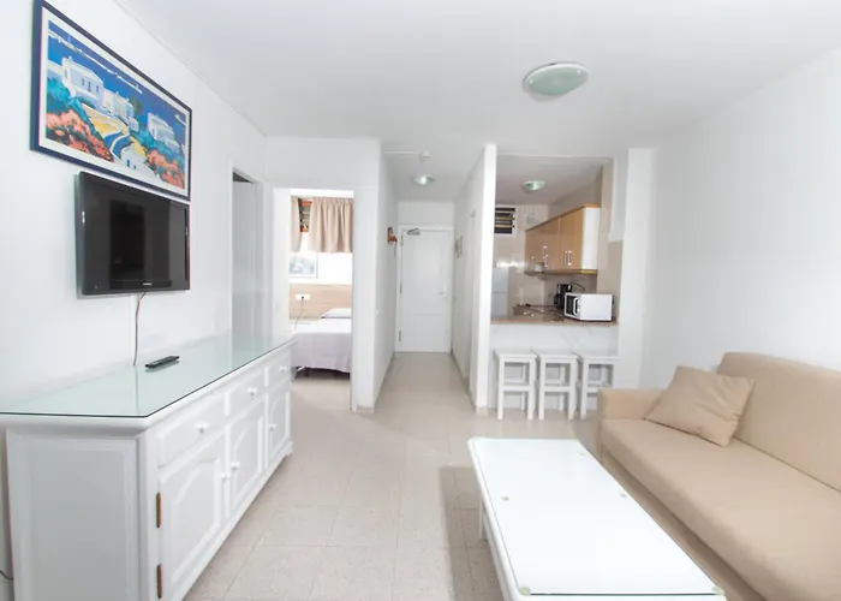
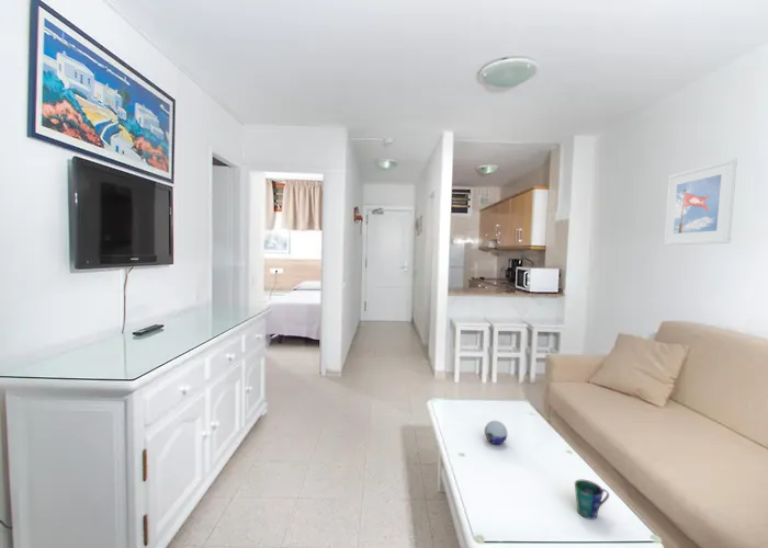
+ decorative orb (495, 432)
+ cup (591, 500)
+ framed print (696, 206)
